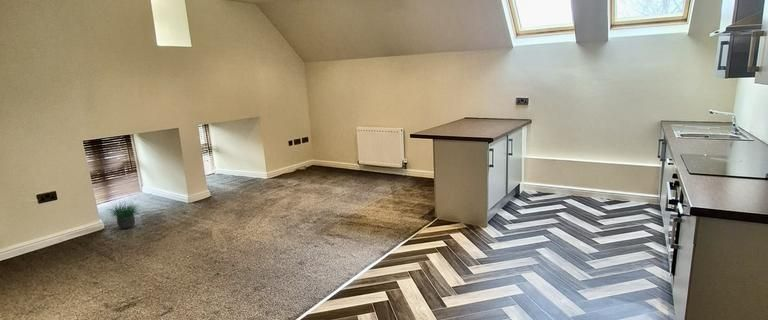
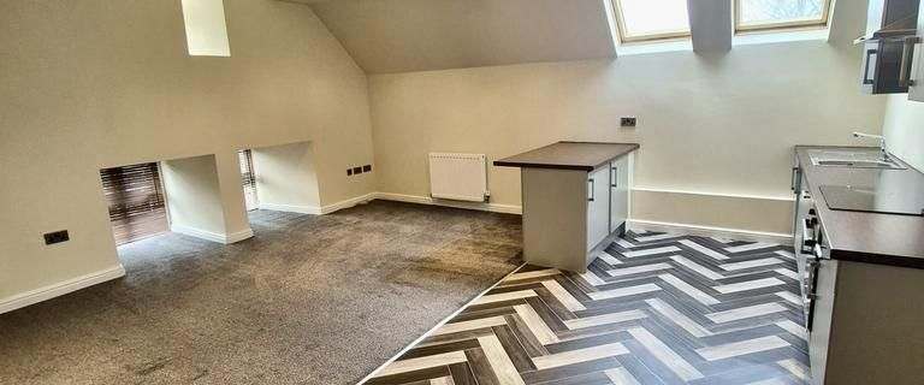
- potted plant (124, 210)
